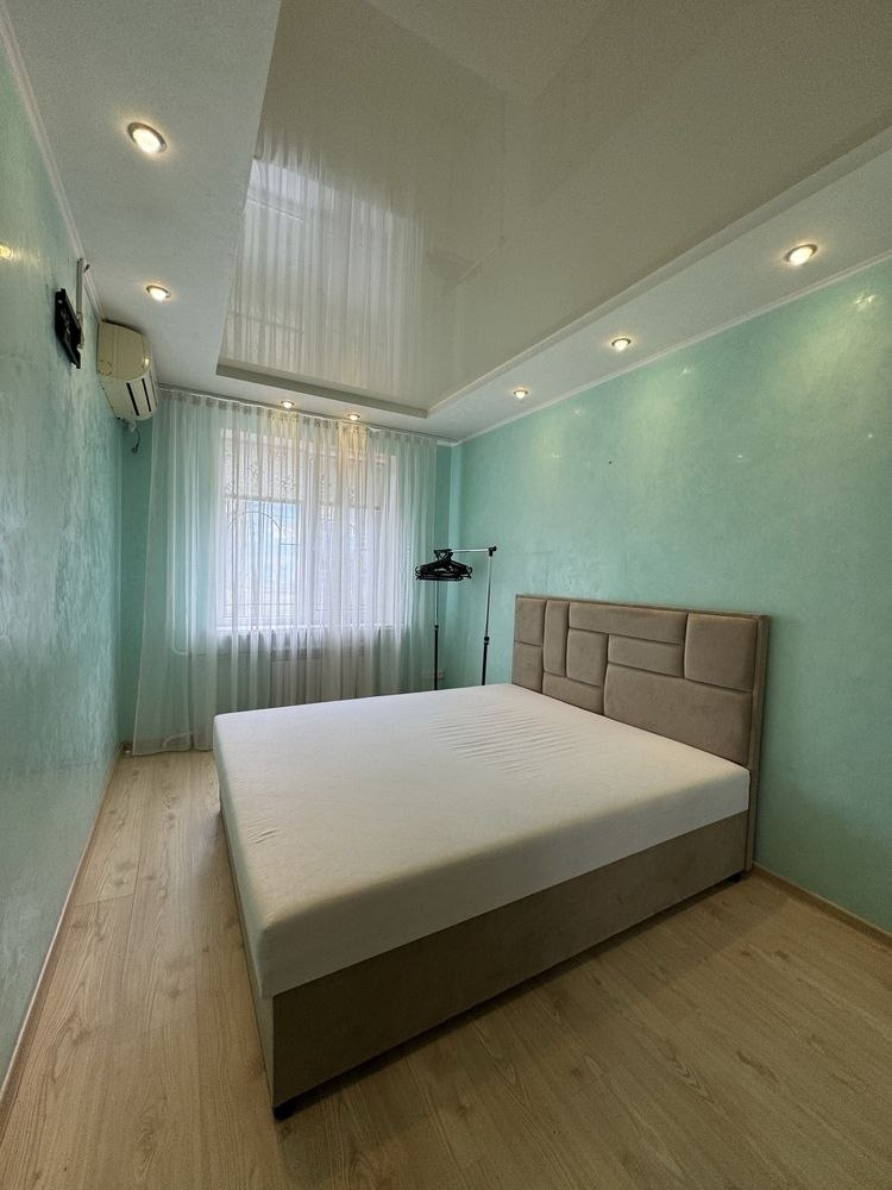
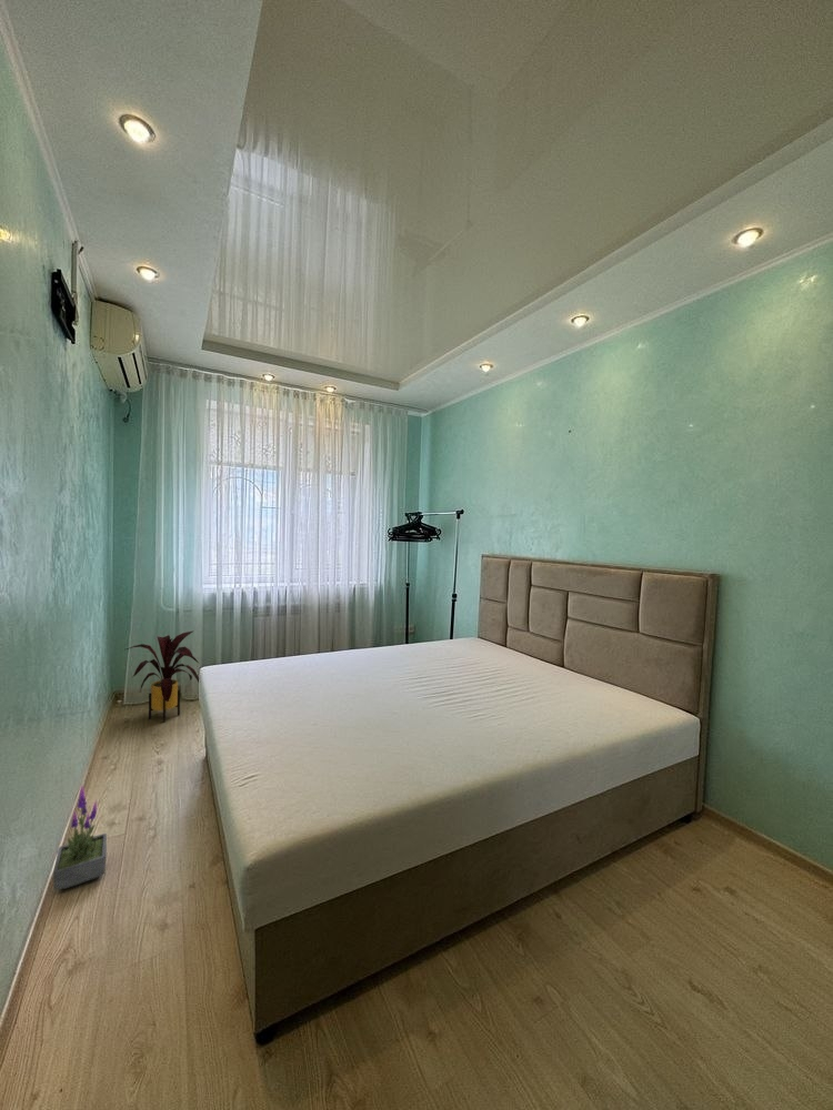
+ house plant (163, 676)
+ potted plant (81, 830)
